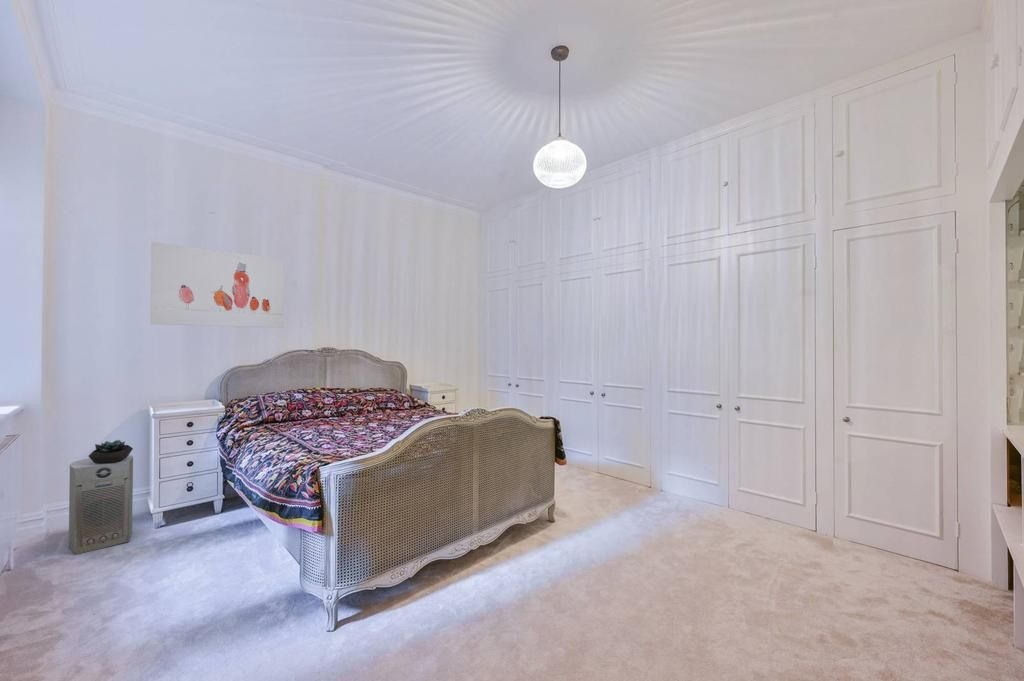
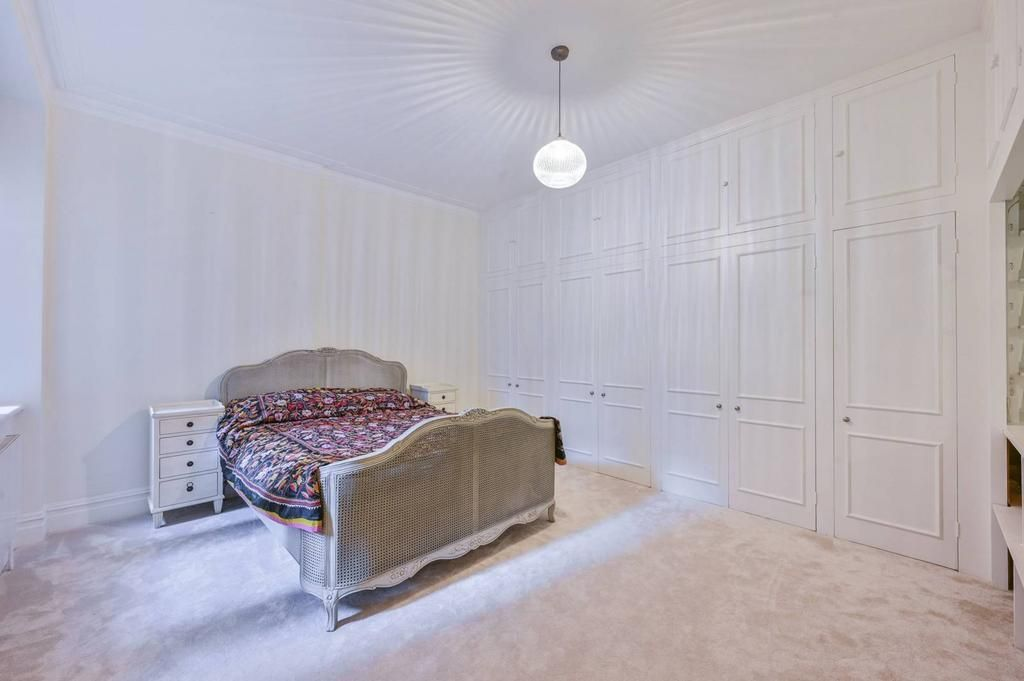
- succulent plant (111, 452)
- fan (102, 499)
- wall art (222, 288)
